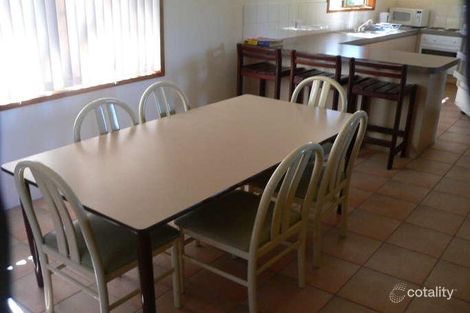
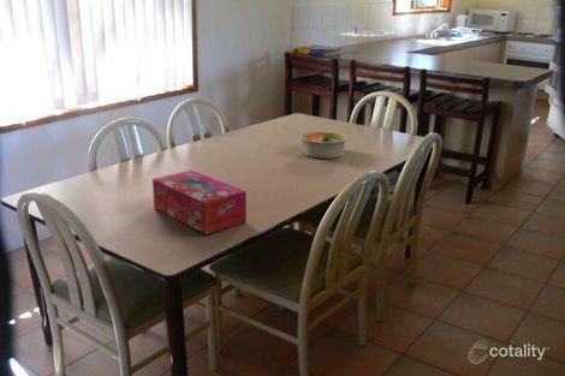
+ tissue box (198, 199)
+ bowl (322, 143)
